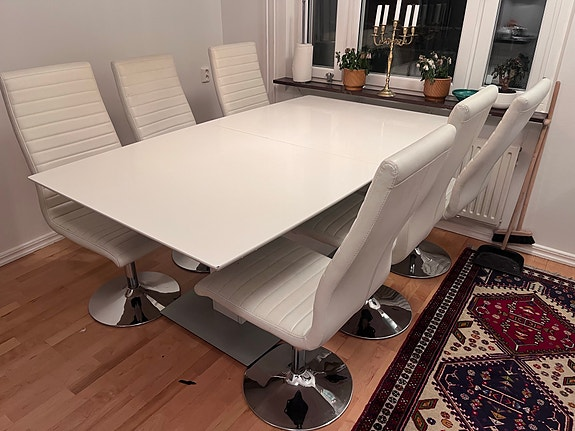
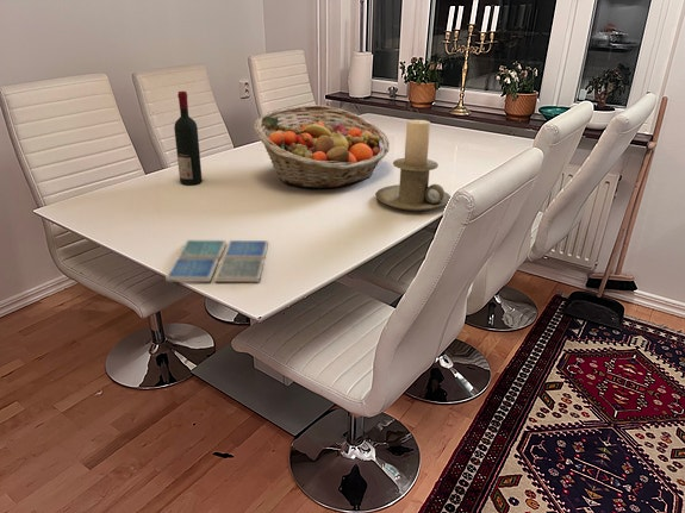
+ alcohol (186, 138)
+ fruit basket (323, 144)
+ drink coaster (219, 258)
+ candle holder (415, 162)
